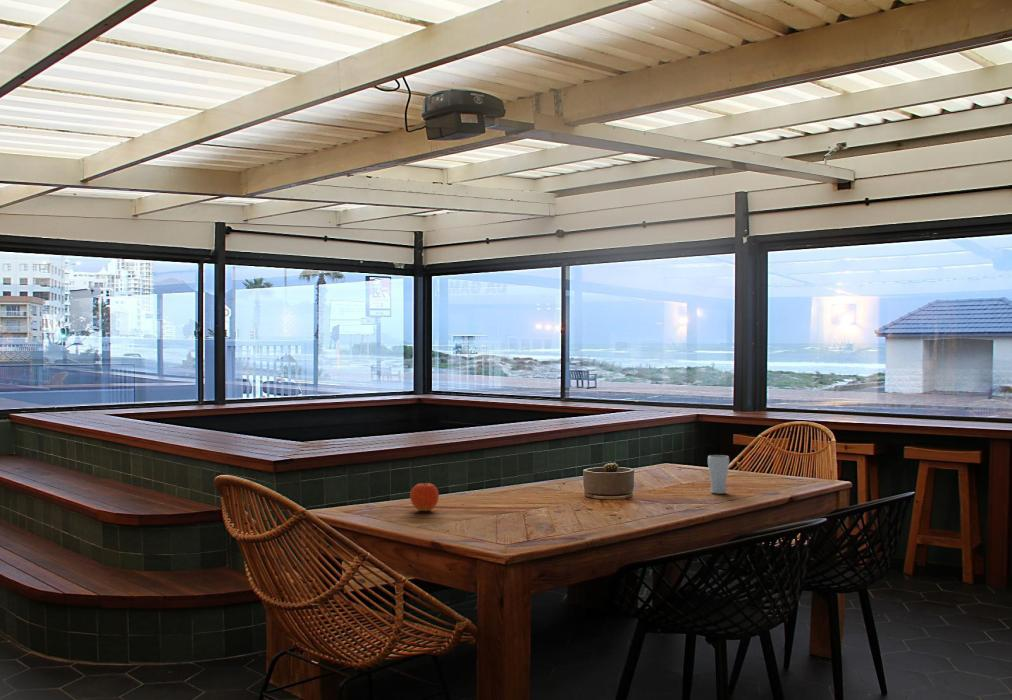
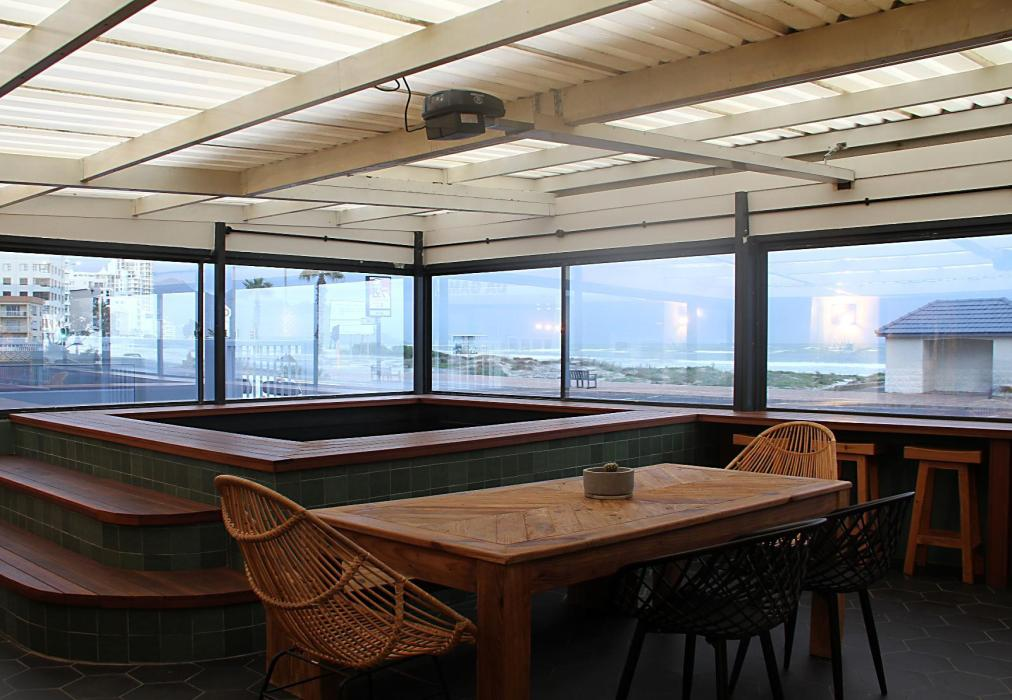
- drinking glass (718, 474)
- fruit (424, 496)
